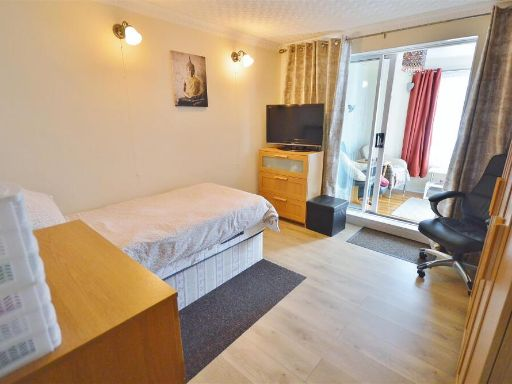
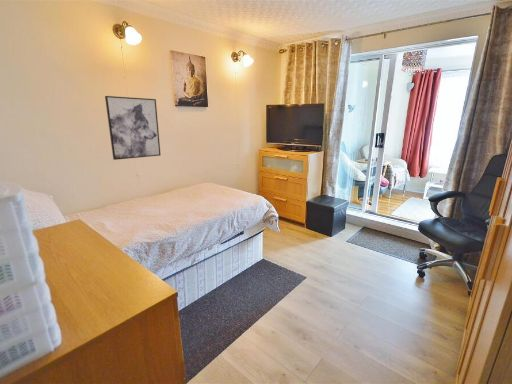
+ wall art (135, 128)
